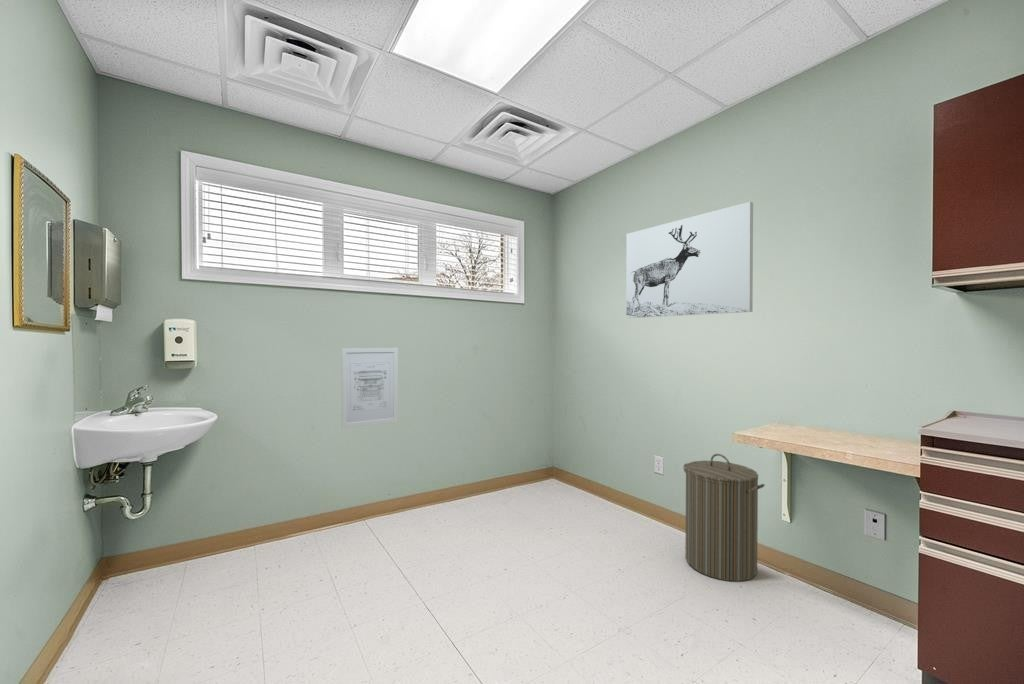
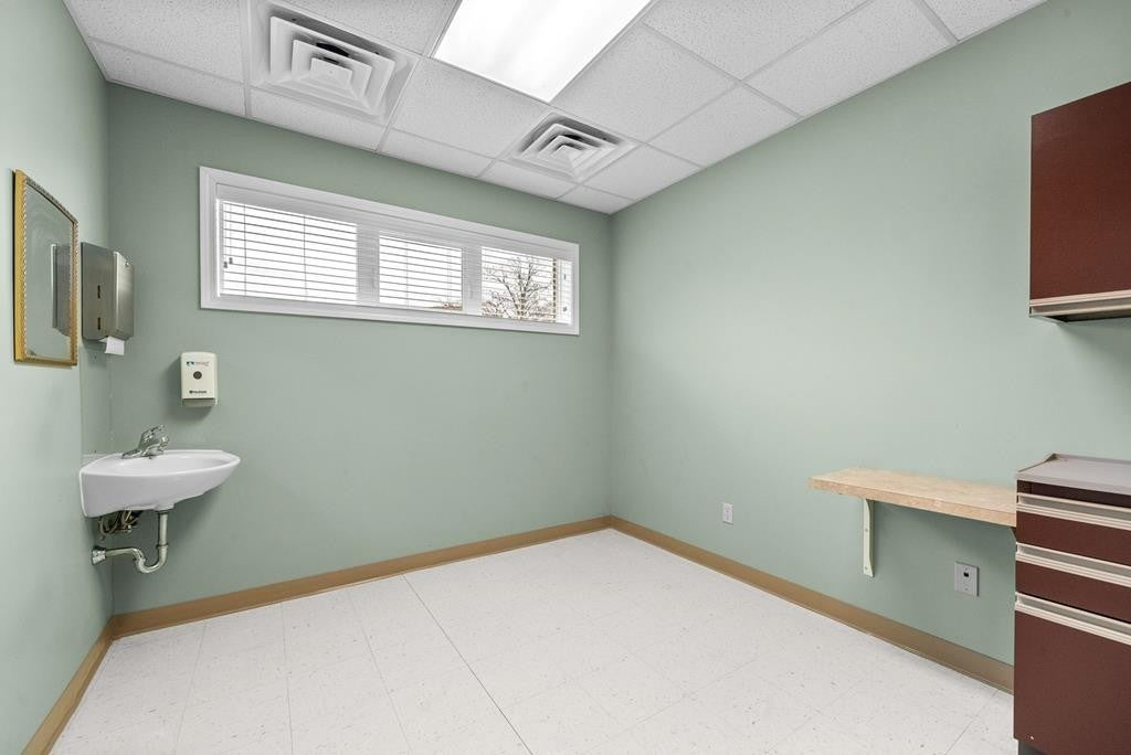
- wall art (370, 386)
- wall art (681, 267)
- laundry hamper (720, 509)
